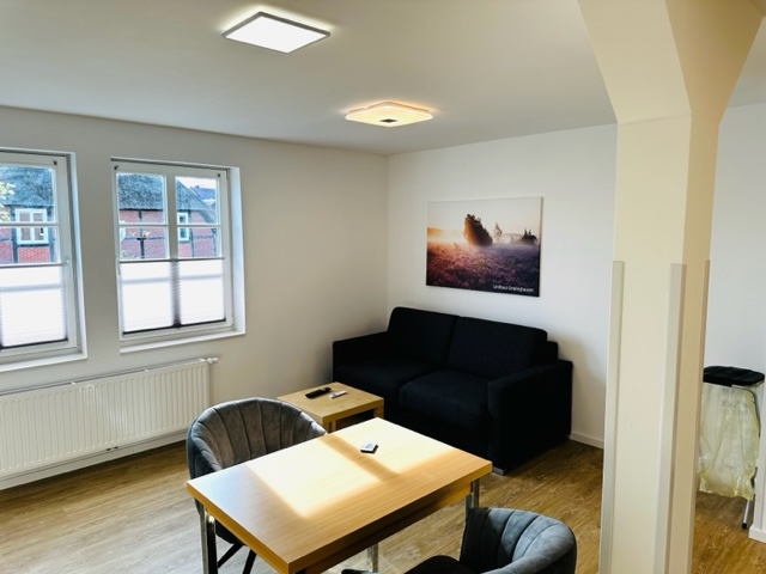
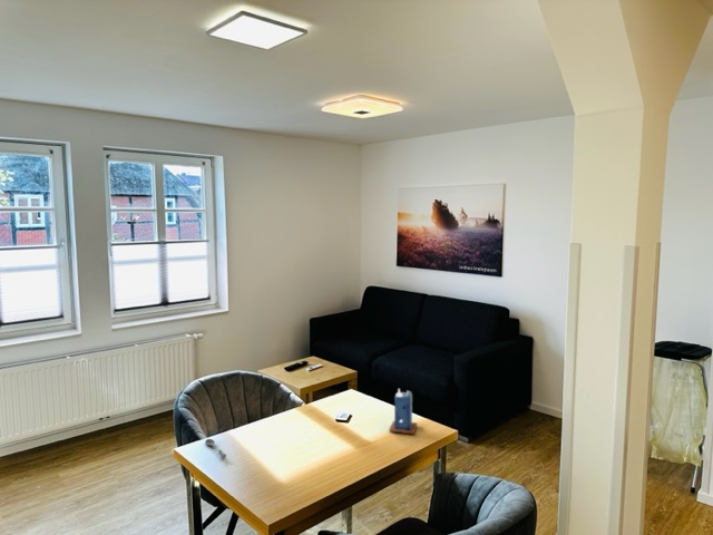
+ candle (403, 408)
+ soupspoon (215, 447)
